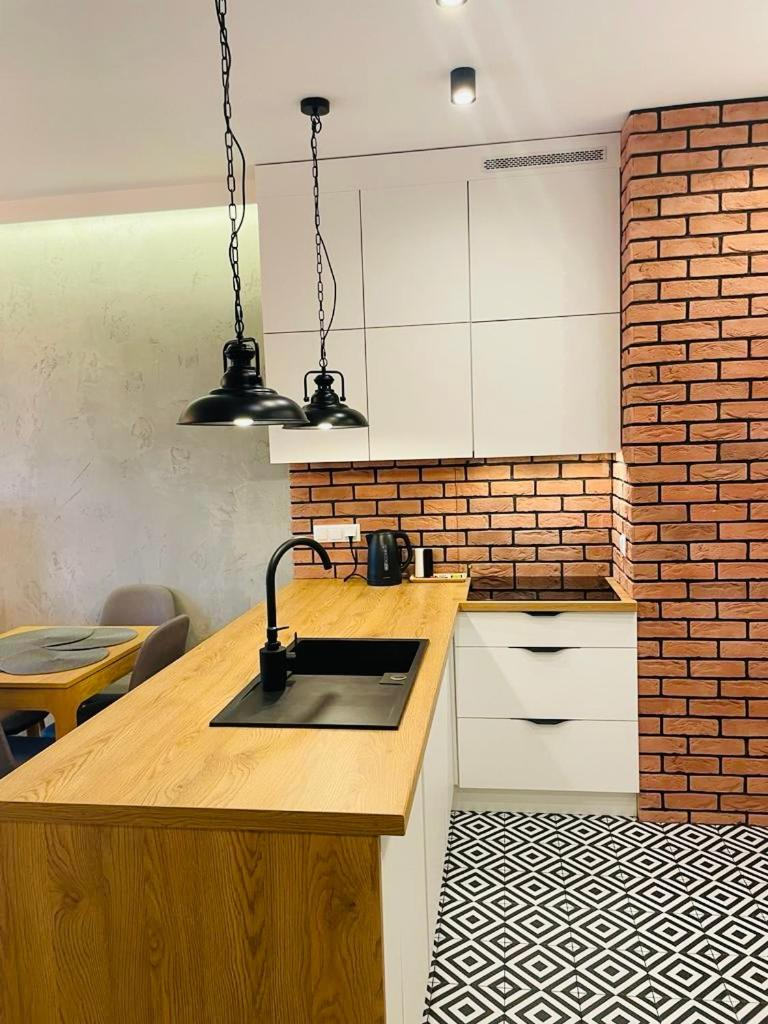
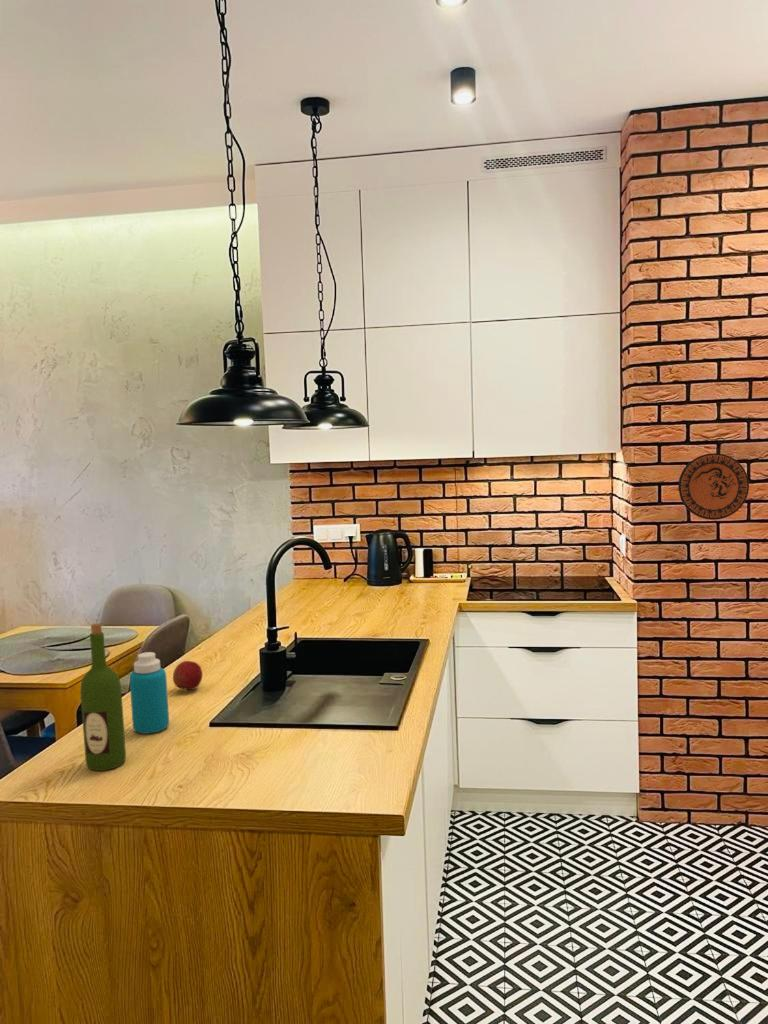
+ decorative plate (713, 486)
+ apple (187, 675)
+ wine bottle (101, 694)
+ bottle (148, 691)
